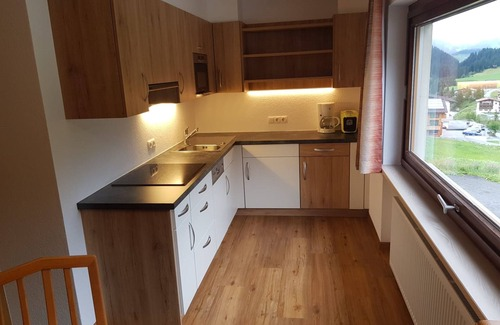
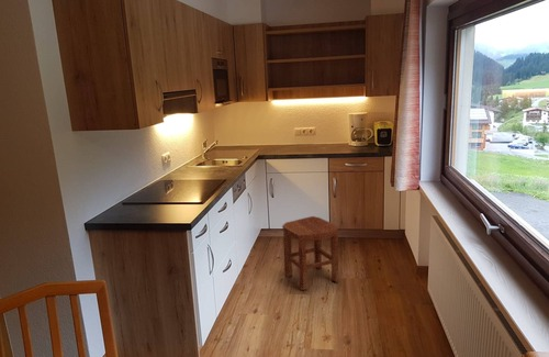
+ stool (310, 250)
